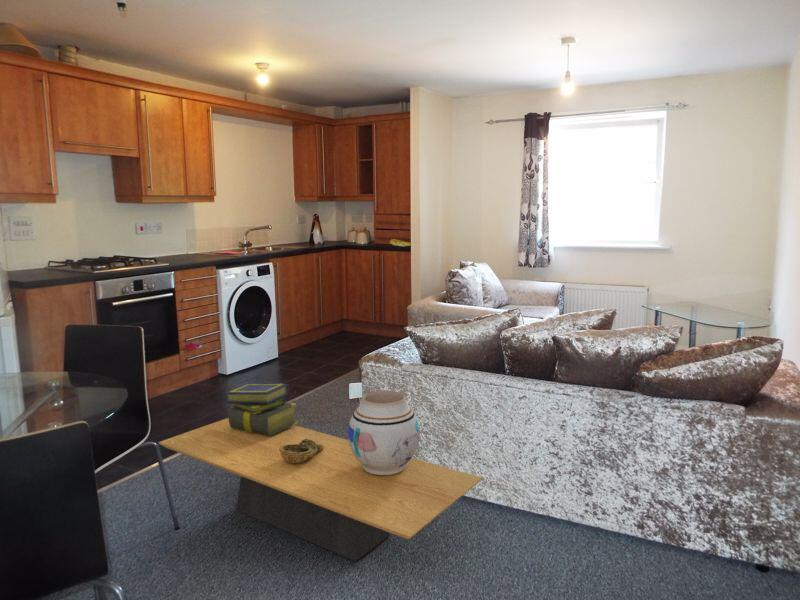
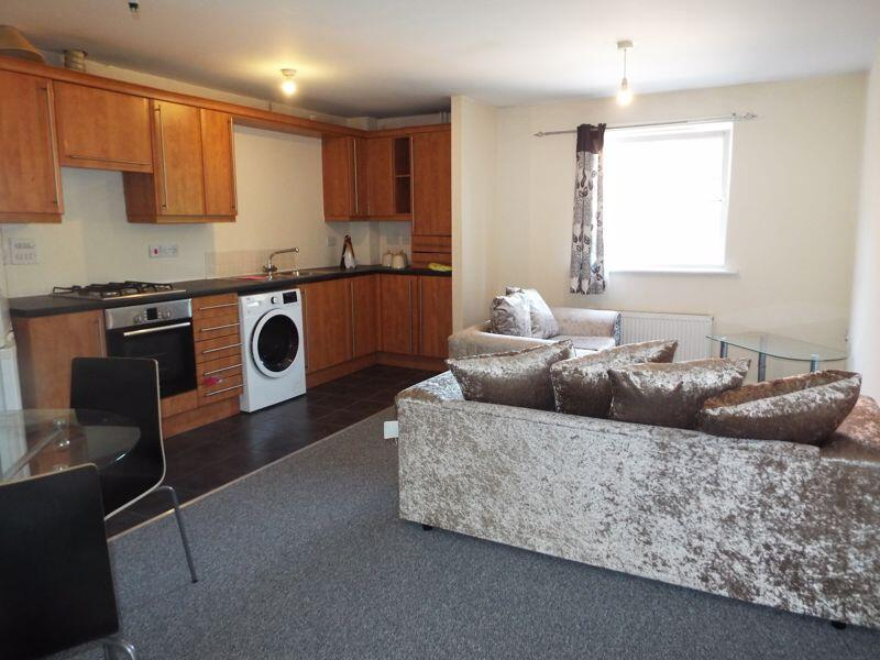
- stack of books (259, 406)
- coffee table (308, 490)
- vase (383, 431)
- decorative bowl (303, 449)
